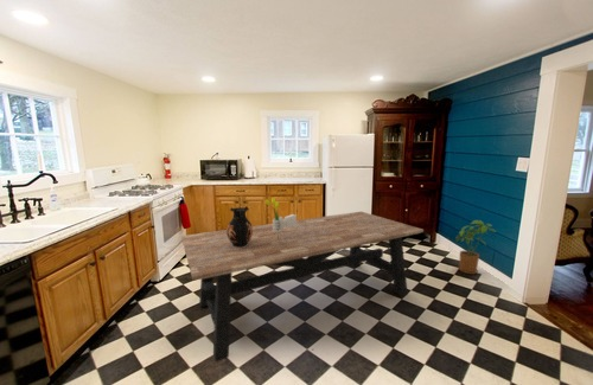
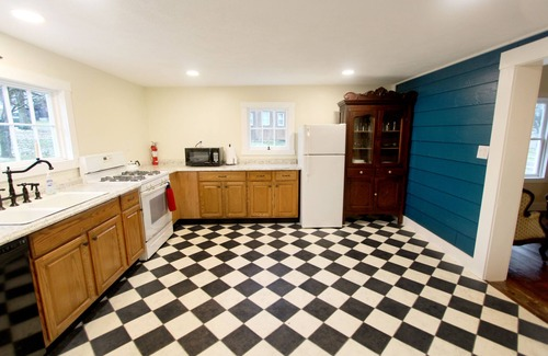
- house plant (470, 246)
- dining table (306, 265)
- bouquet (281, 217)
- ceramic jug (240, 225)
